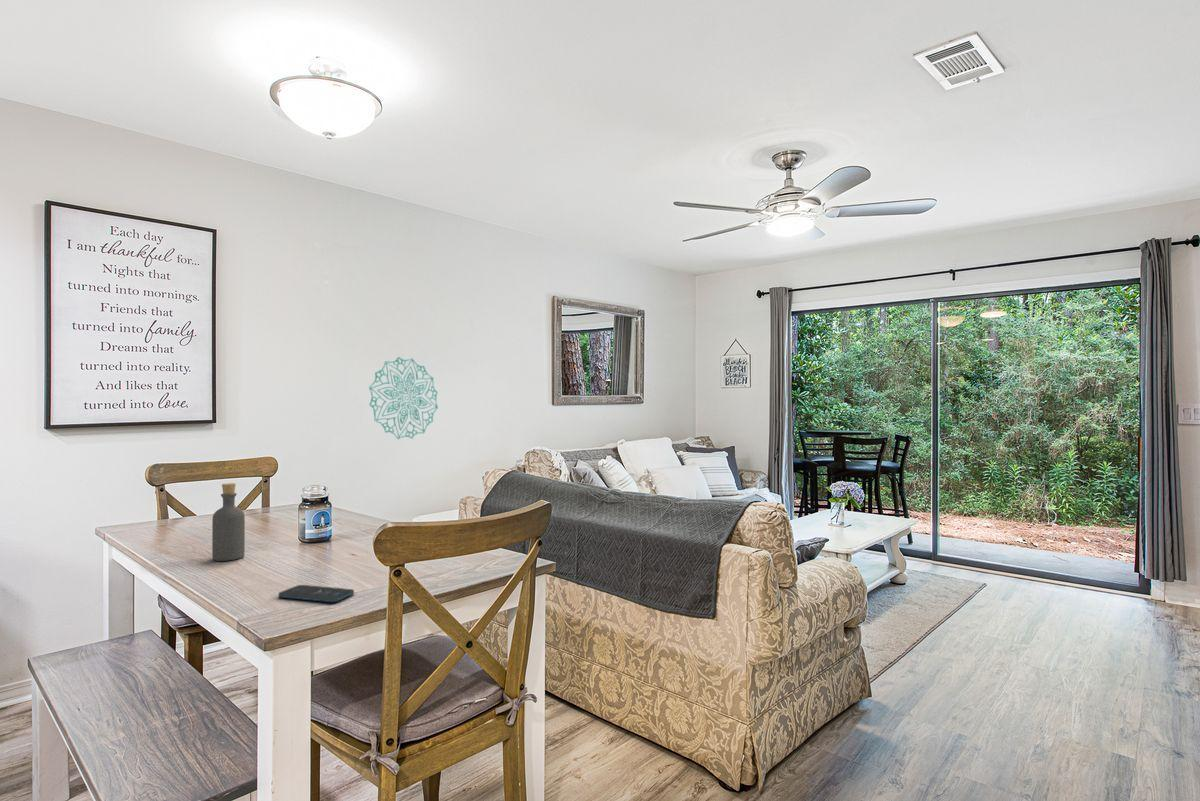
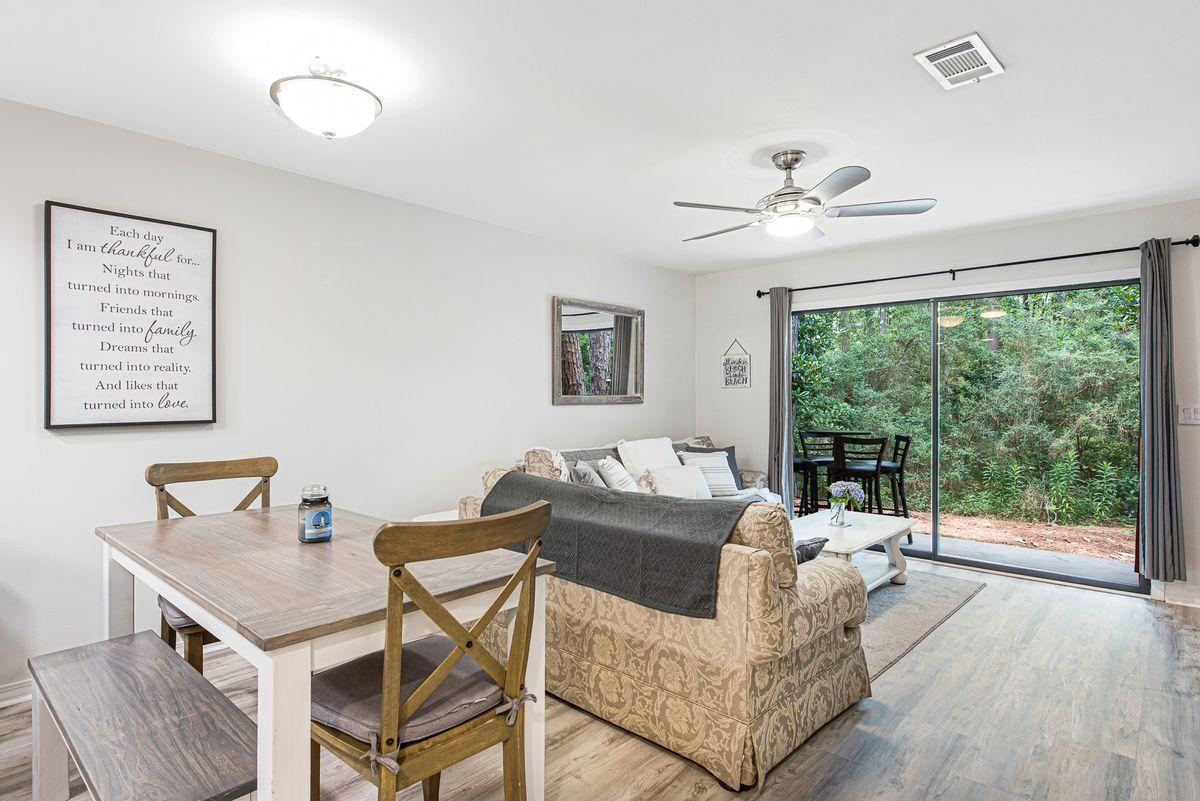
- bottle (228, 520)
- smartphone (316, 593)
- wall decoration (405, 398)
